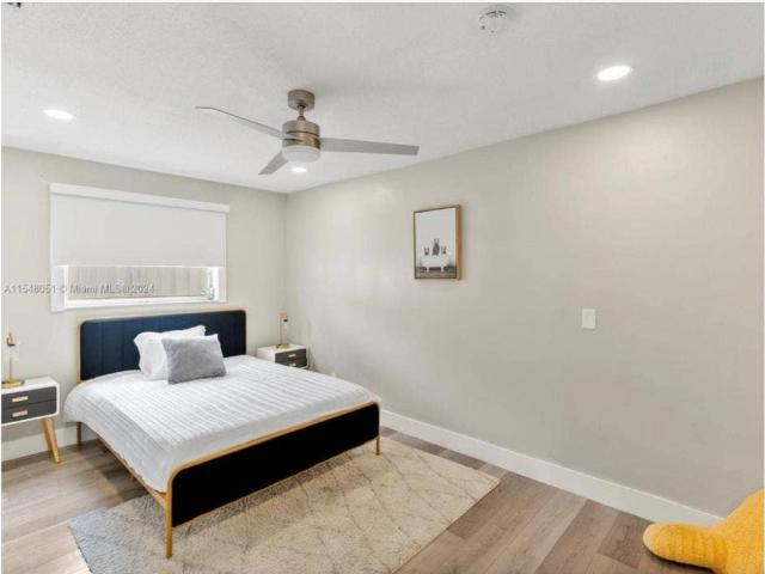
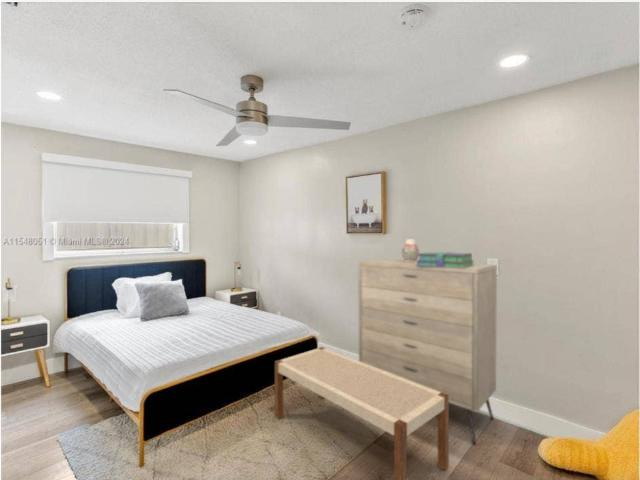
+ bench (351, 407)
+ dresser (422, 335)
+ stack of books (444, 259)
+ vase (410, 250)
